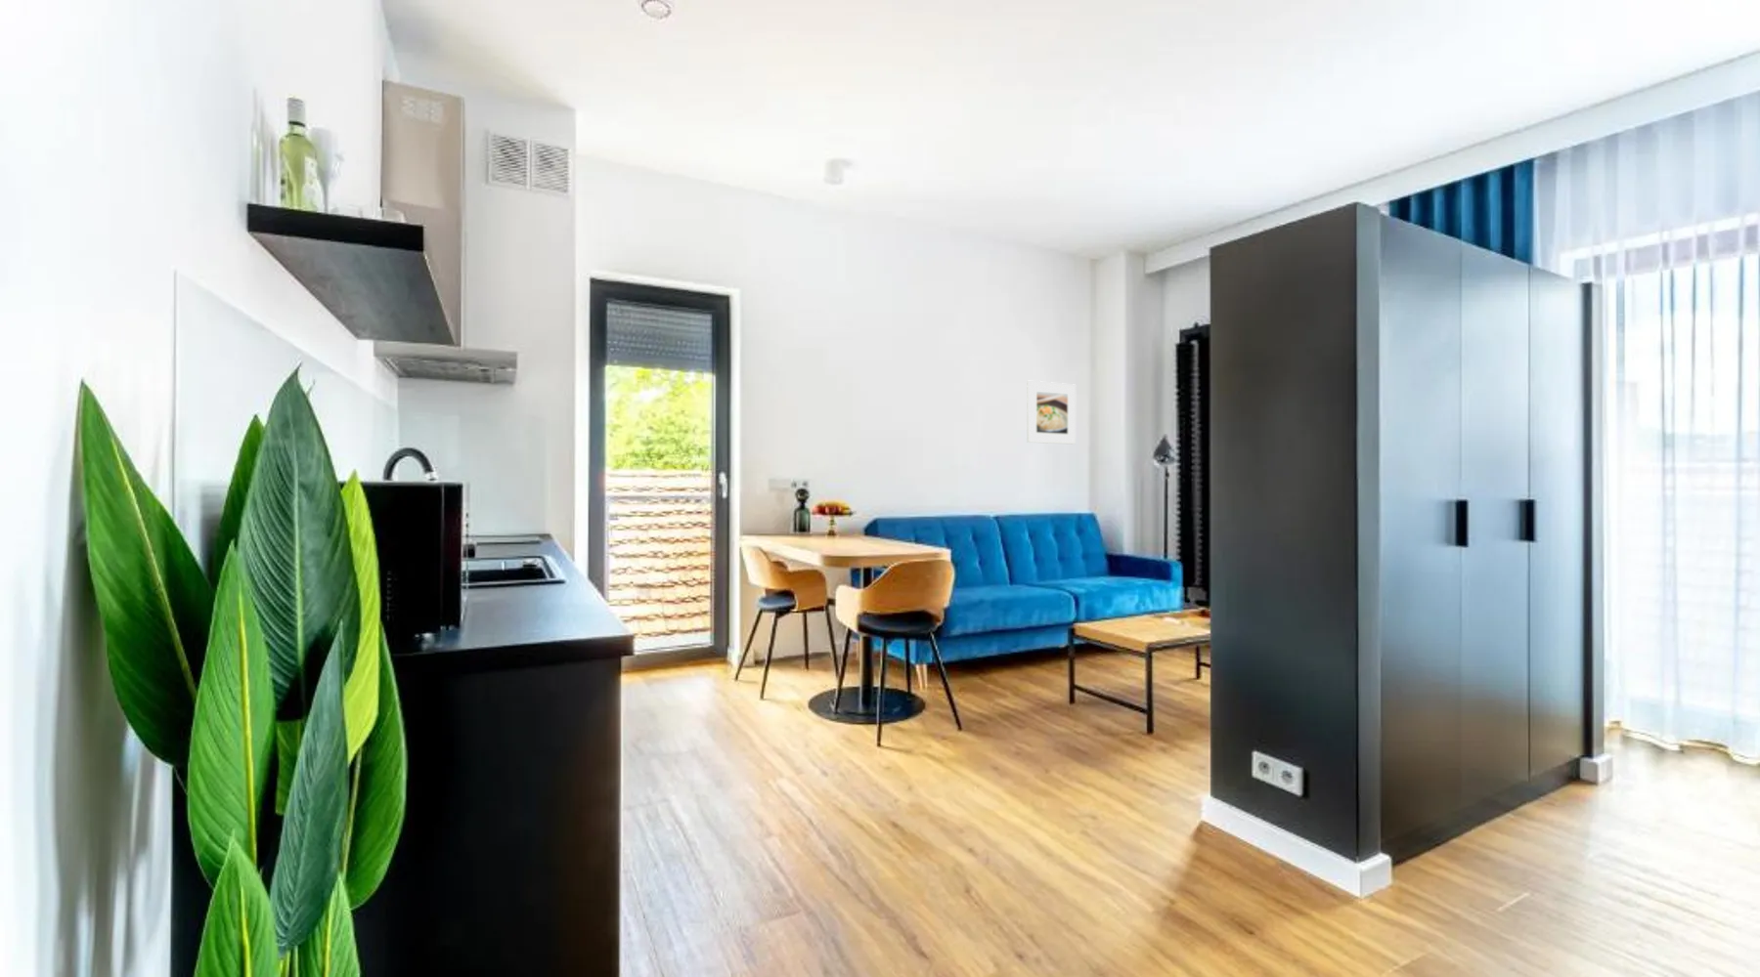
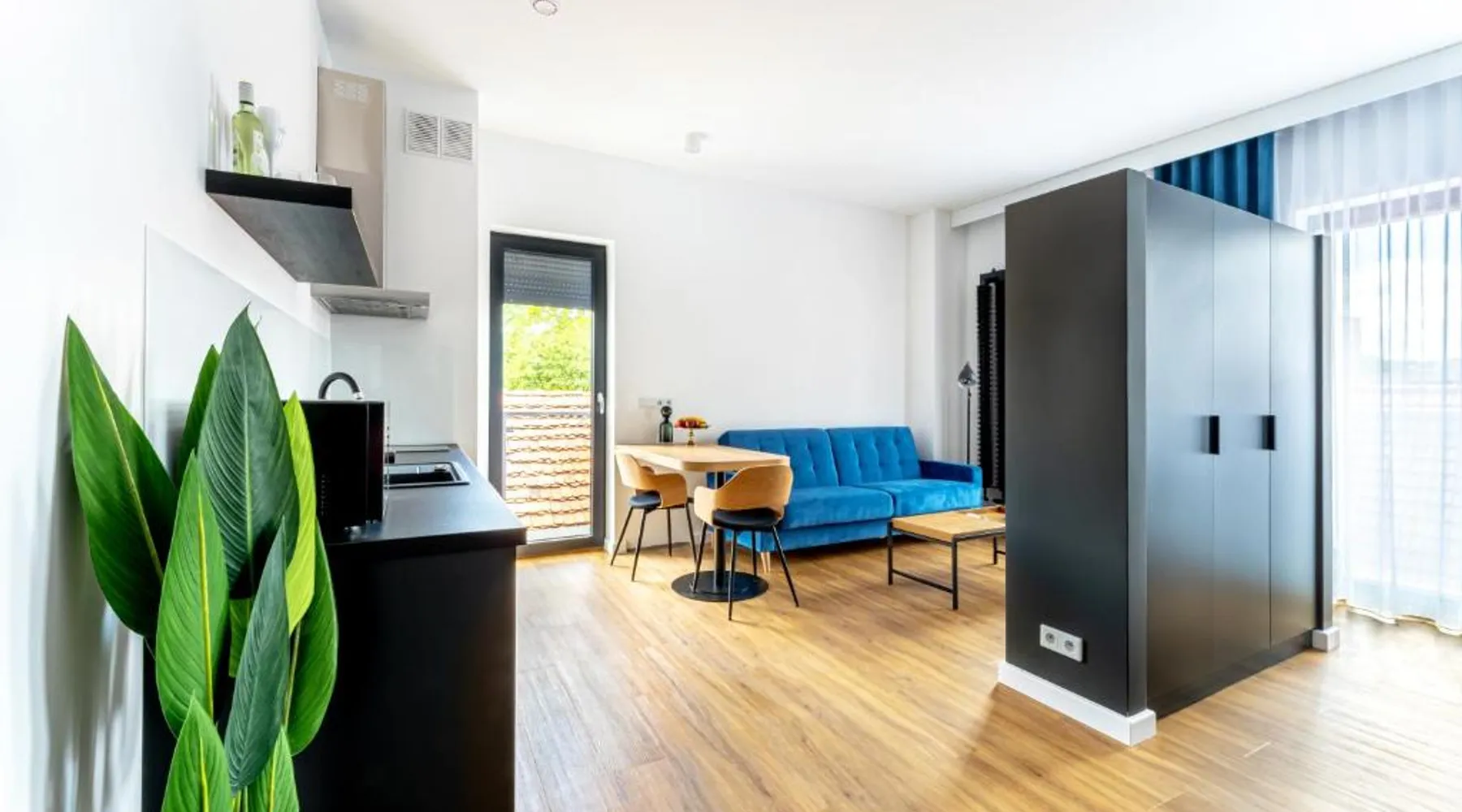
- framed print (1051, 413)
